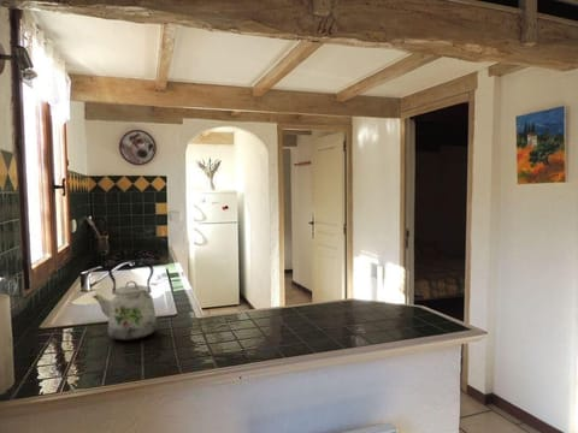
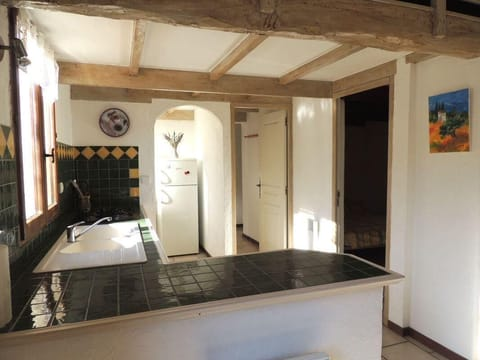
- kettle (123, 298)
